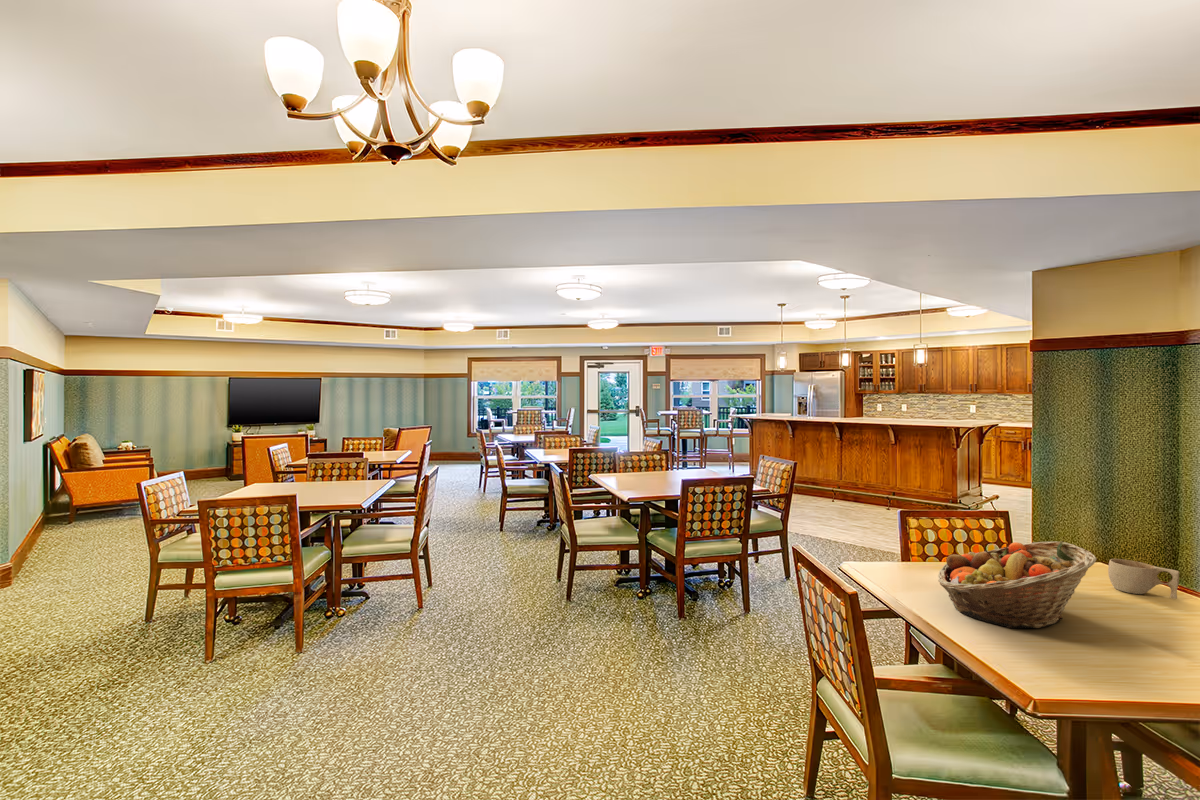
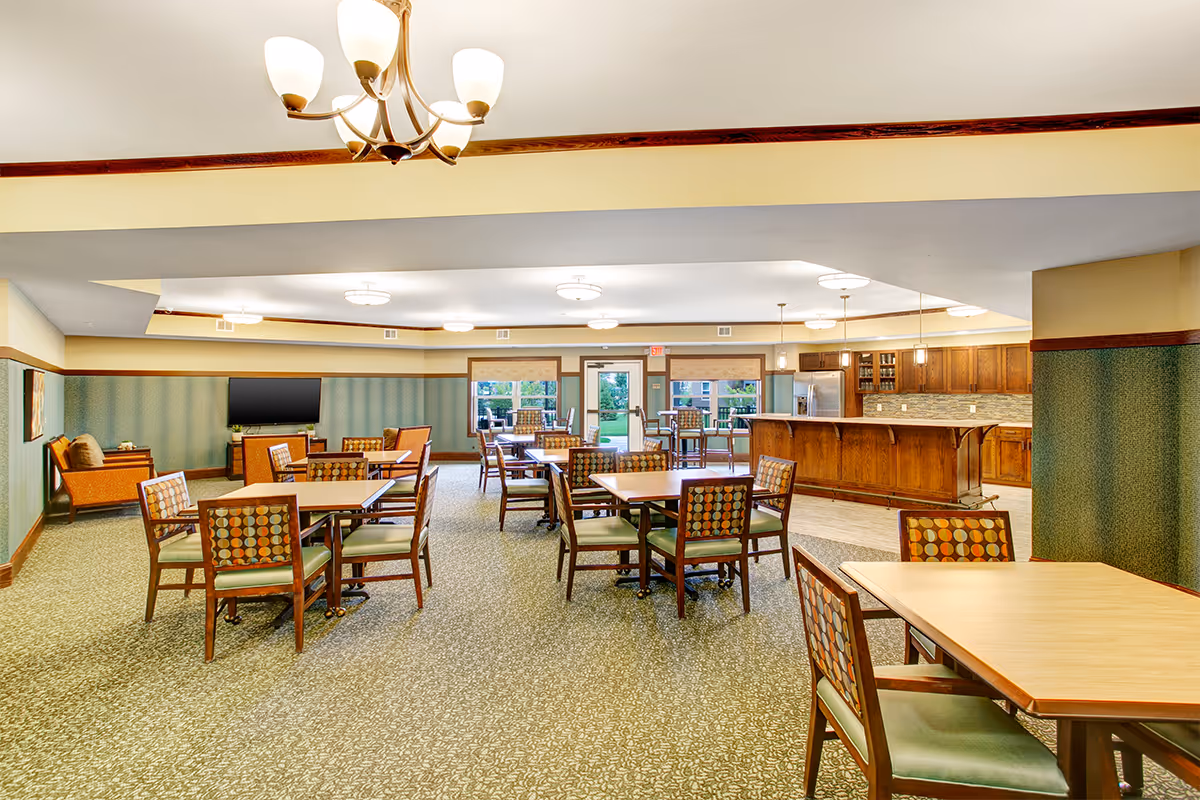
- fruit basket (1011, 577)
- cup (1142, 578)
